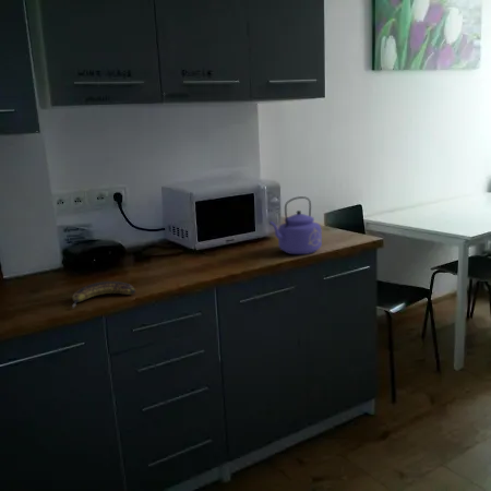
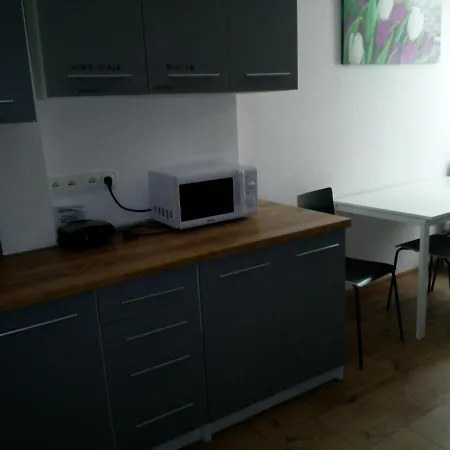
- kettle (292, 225)
- banana (100, 291)
